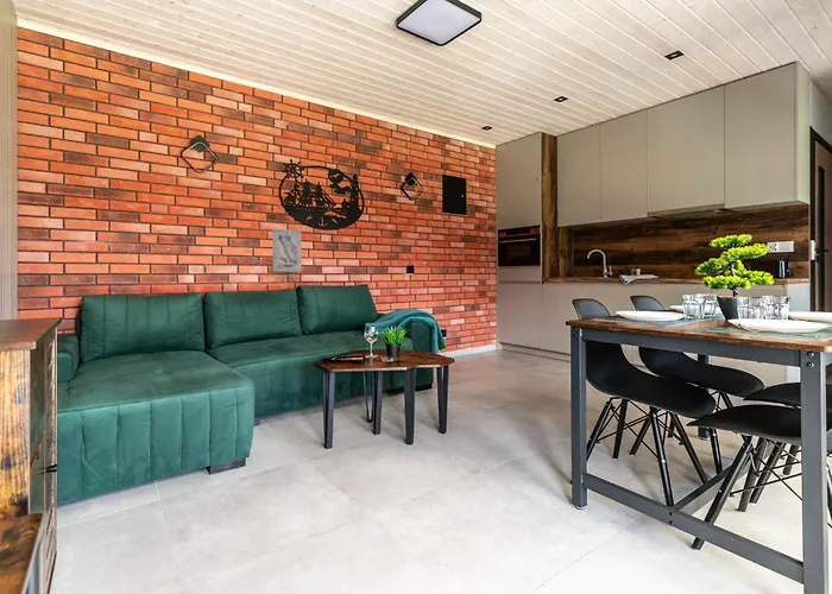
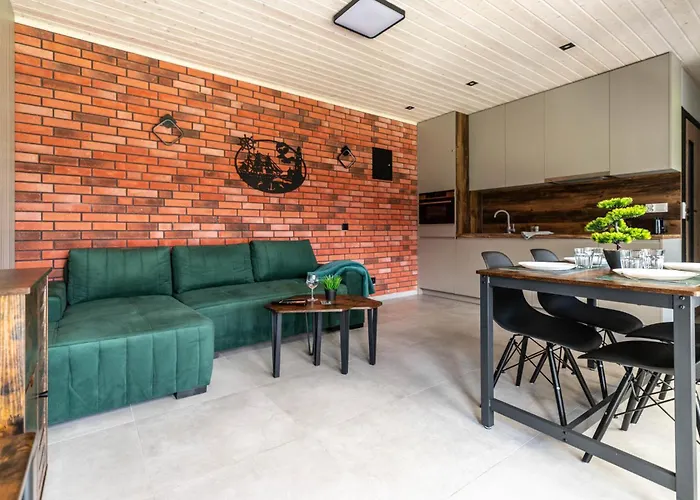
- wall art (286, 251)
